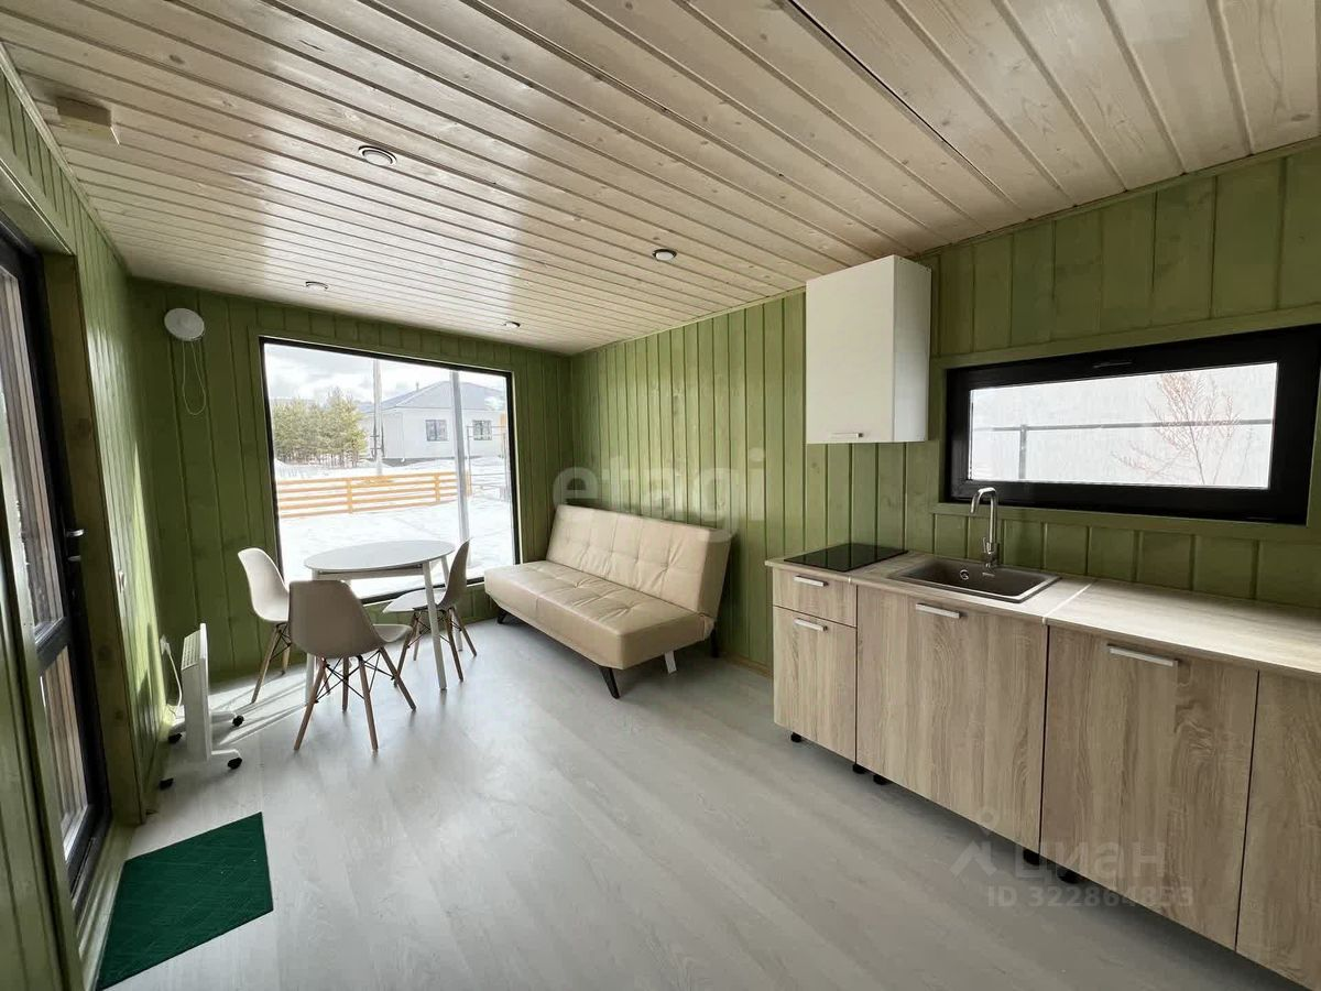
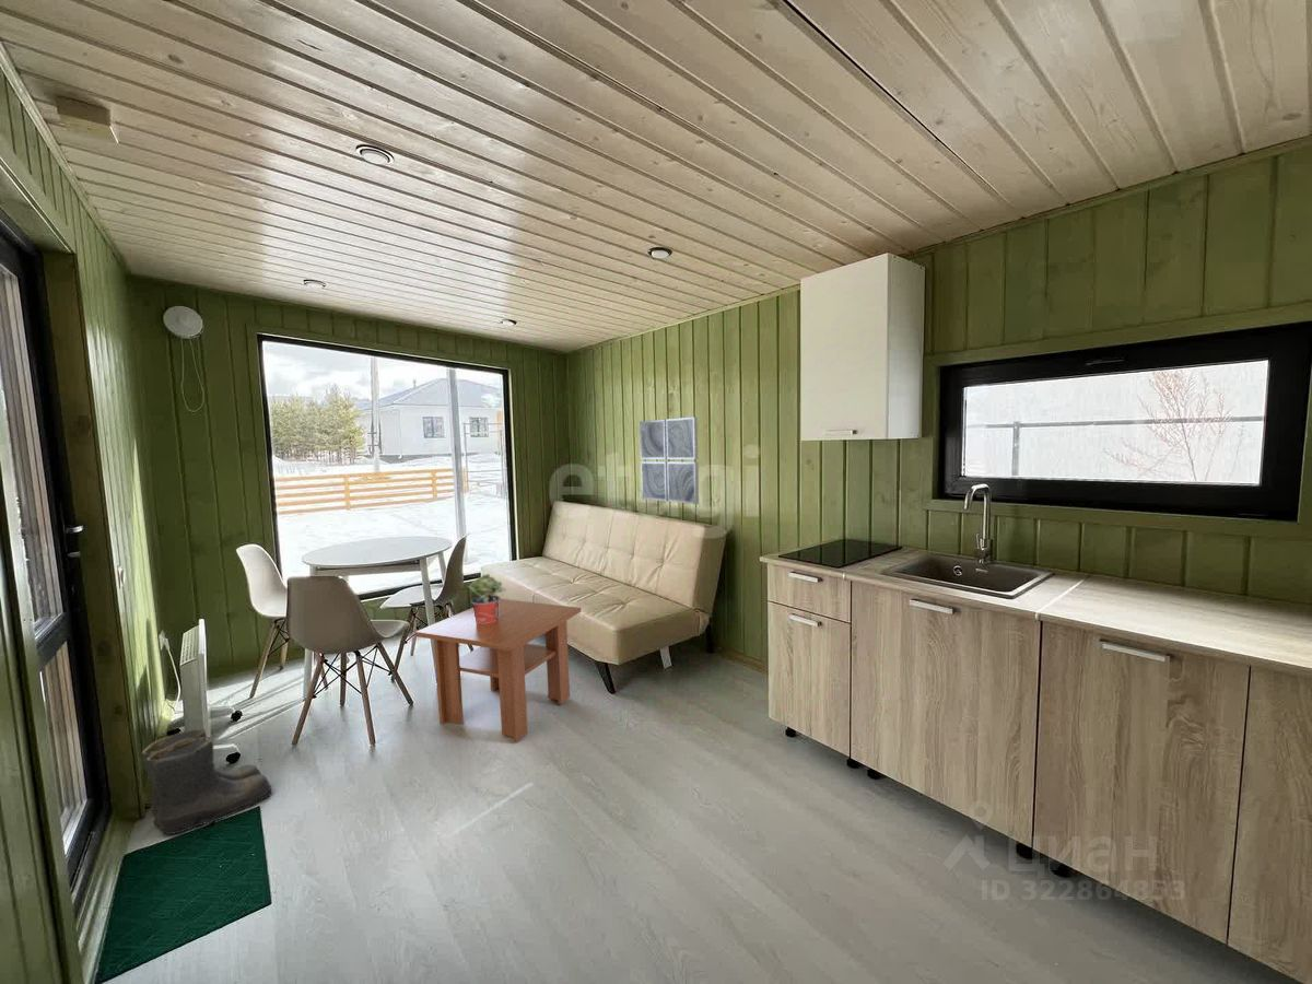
+ wall art (667, 461)
+ boots (210, 770)
+ coffee table (505, 665)
+ potted plant (487, 597)
